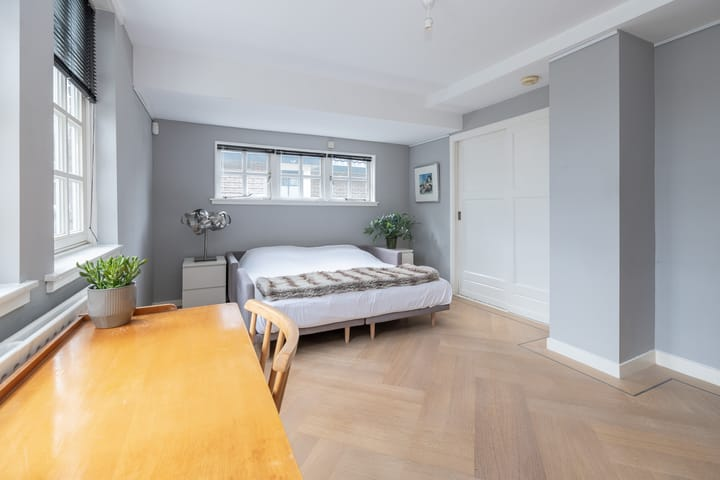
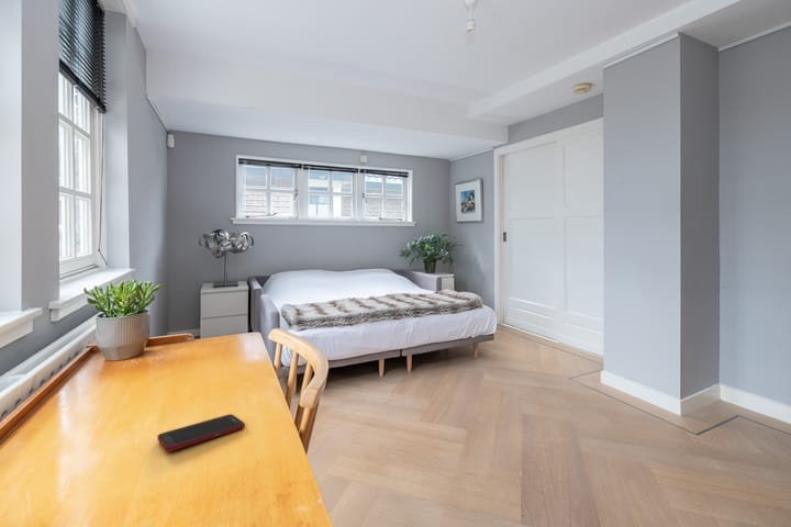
+ cell phone (202, 430)
